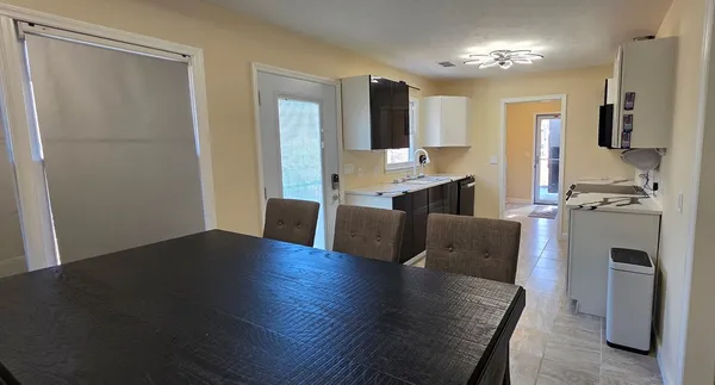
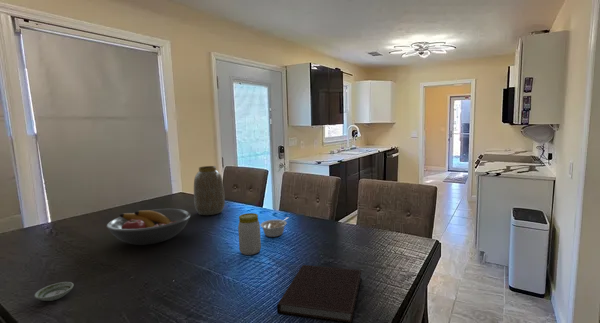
+ vase (208, 189)
+ saucer (54, 292)
+ legume (274, 227)
+ notebook (323, 290)
+ fruit bowl (151, 225)
+ jar (249, 233)
